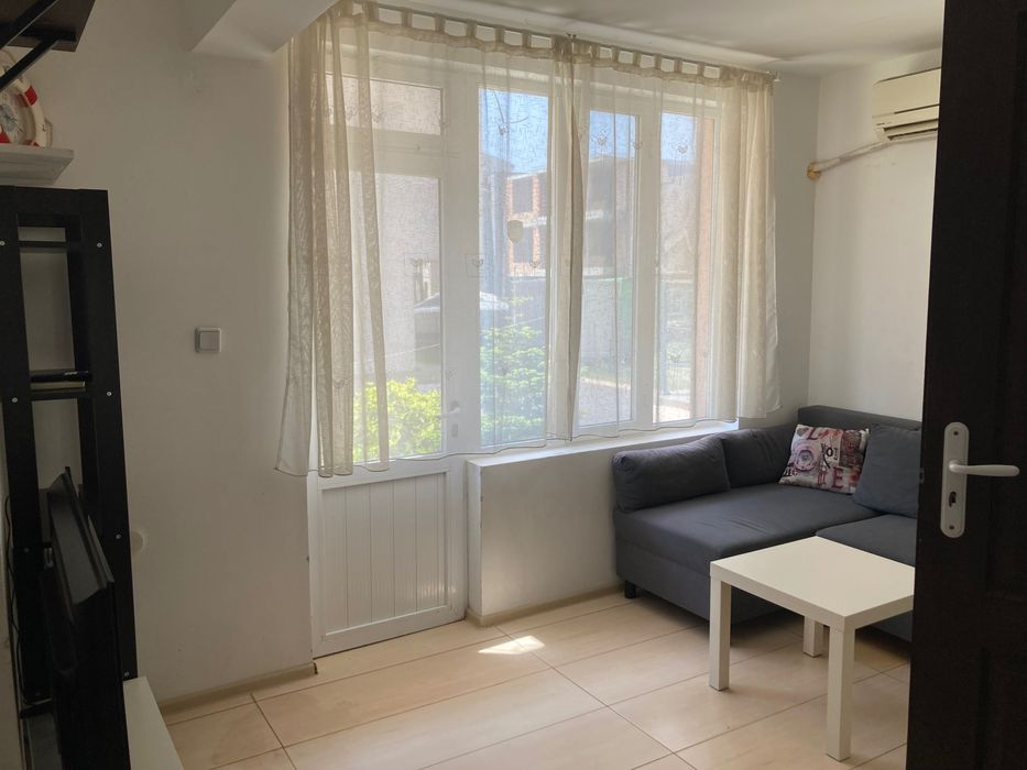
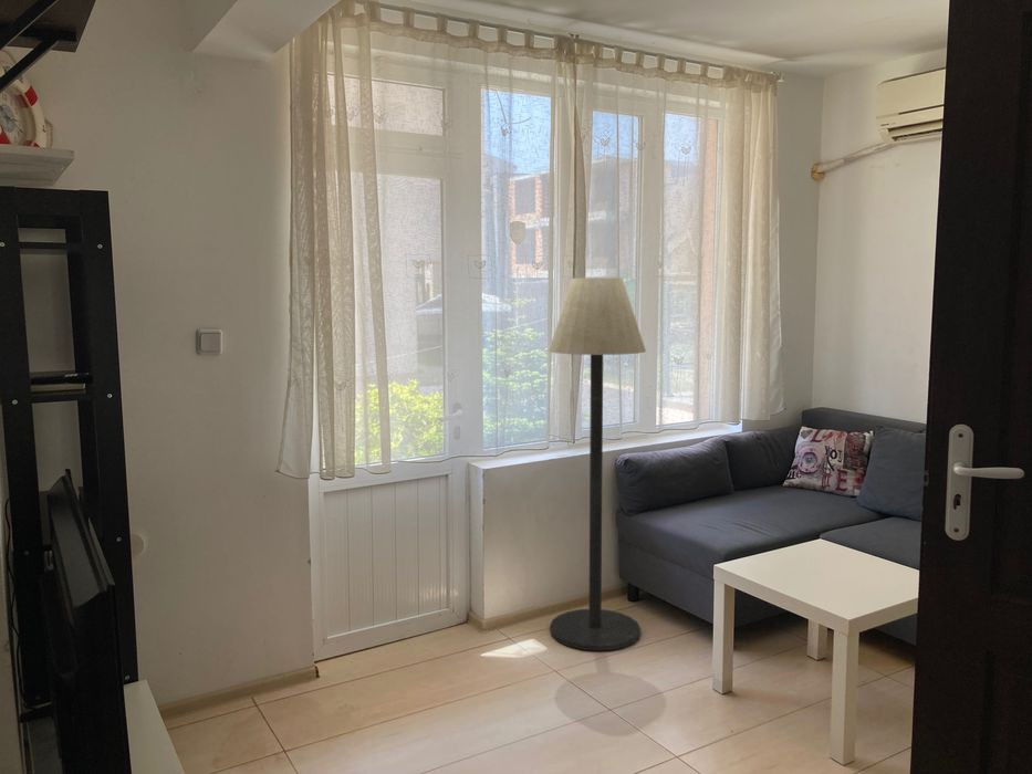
+ floor lamp (595, 459)
